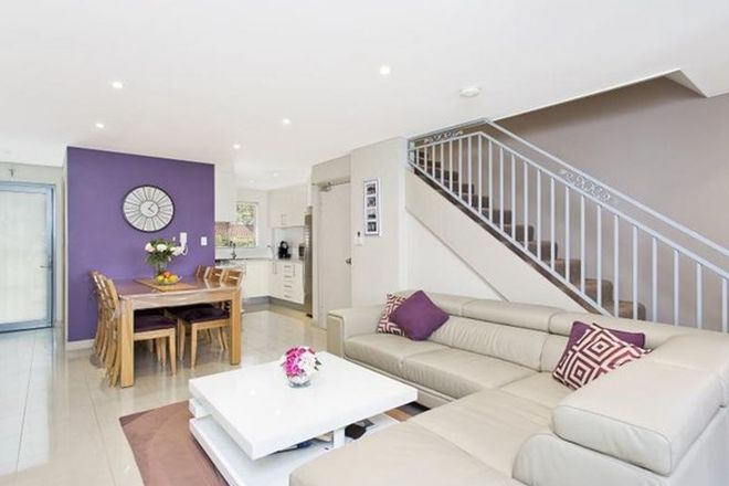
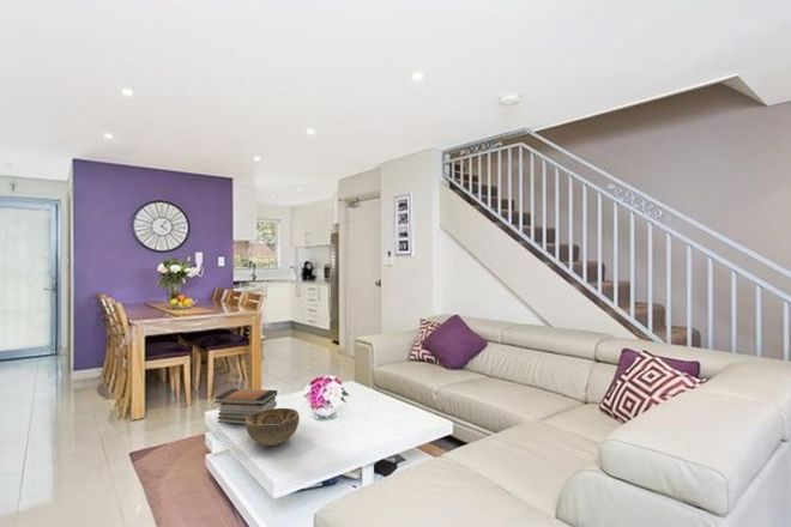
+ book stack (247, 406)
+ decorative bowl (272, 428)
